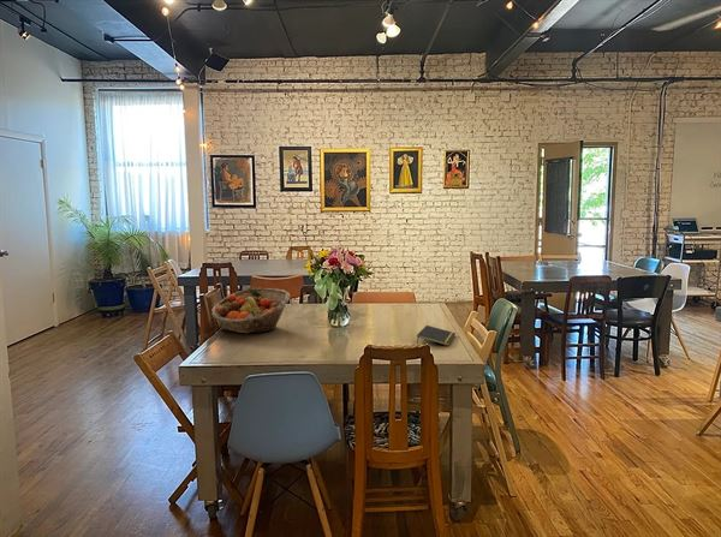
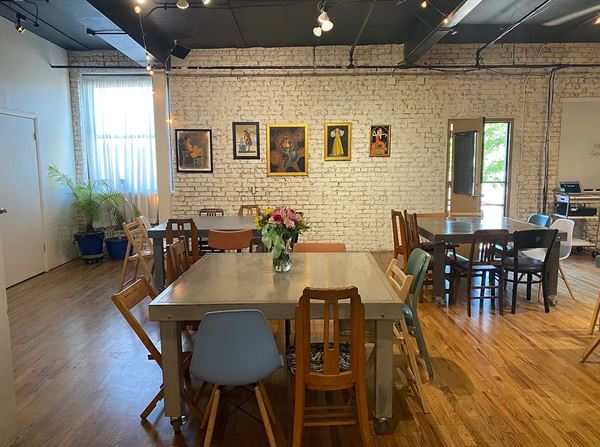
- notepad (436, 334)
- fruit basket (251, 309)
